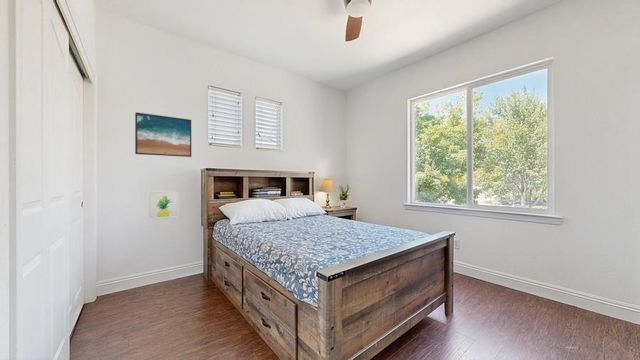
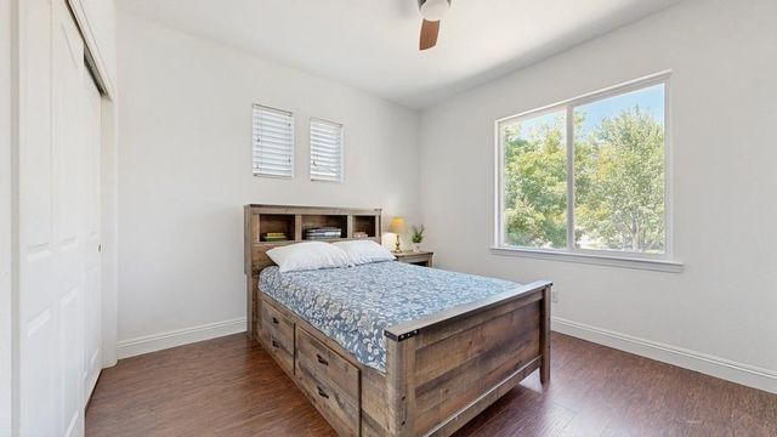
- wall art (164, 204)
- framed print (164, 135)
